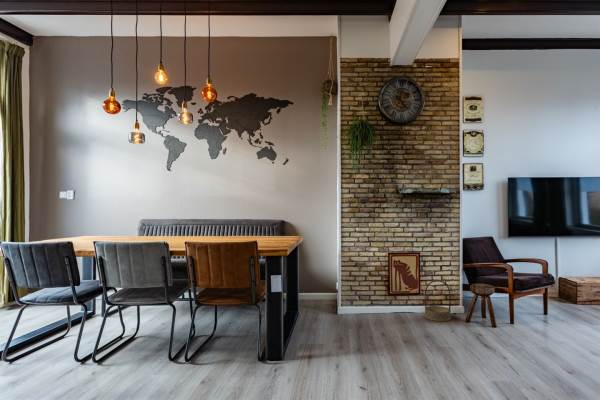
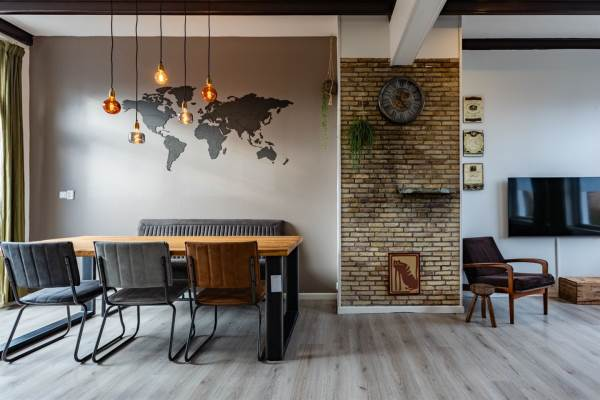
- basket (437, 306)
